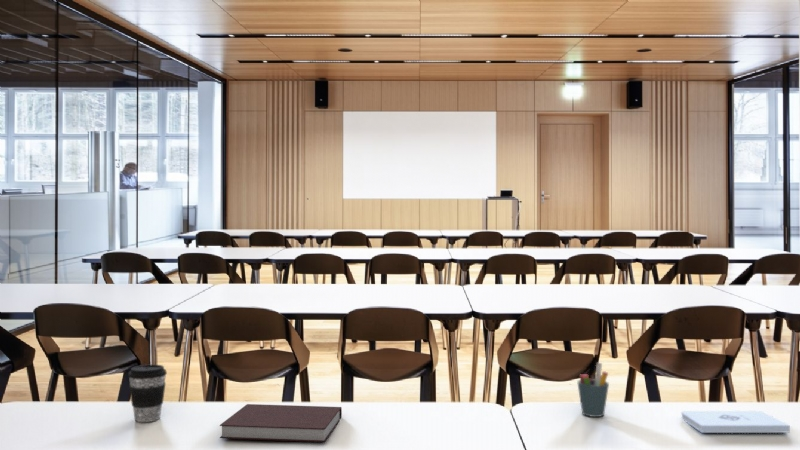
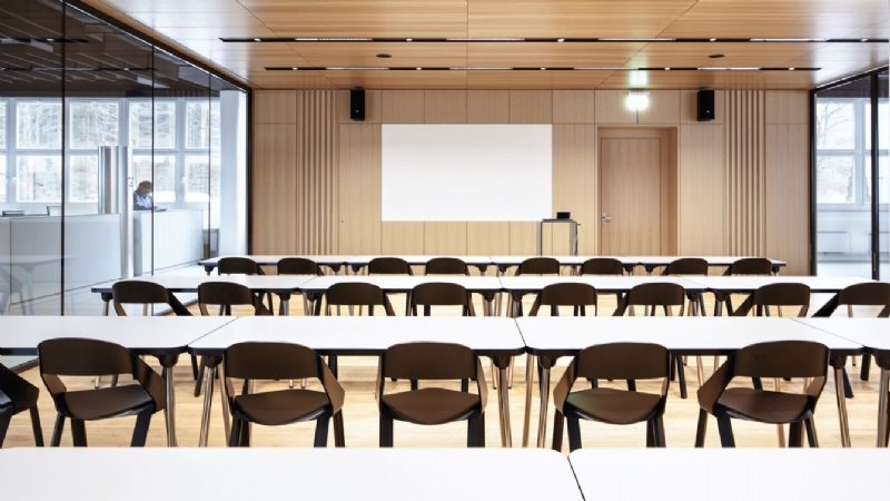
- notepad (732, 421)
- notebook (283, 421)
- pen holder (593, 389)
- coffee cup (147, 393)
